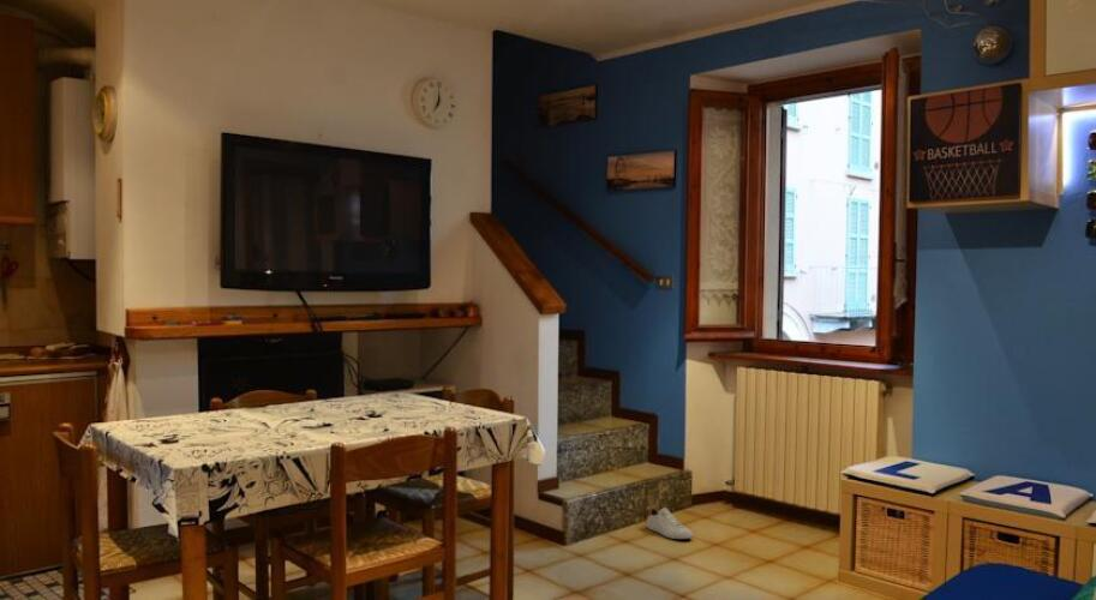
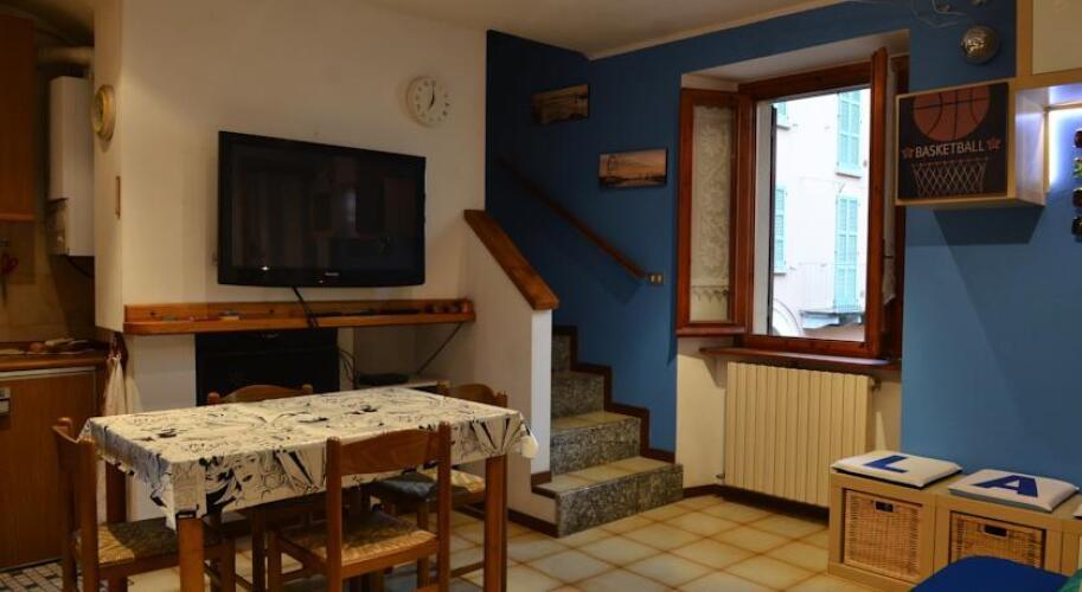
- shoe (667, 522)
